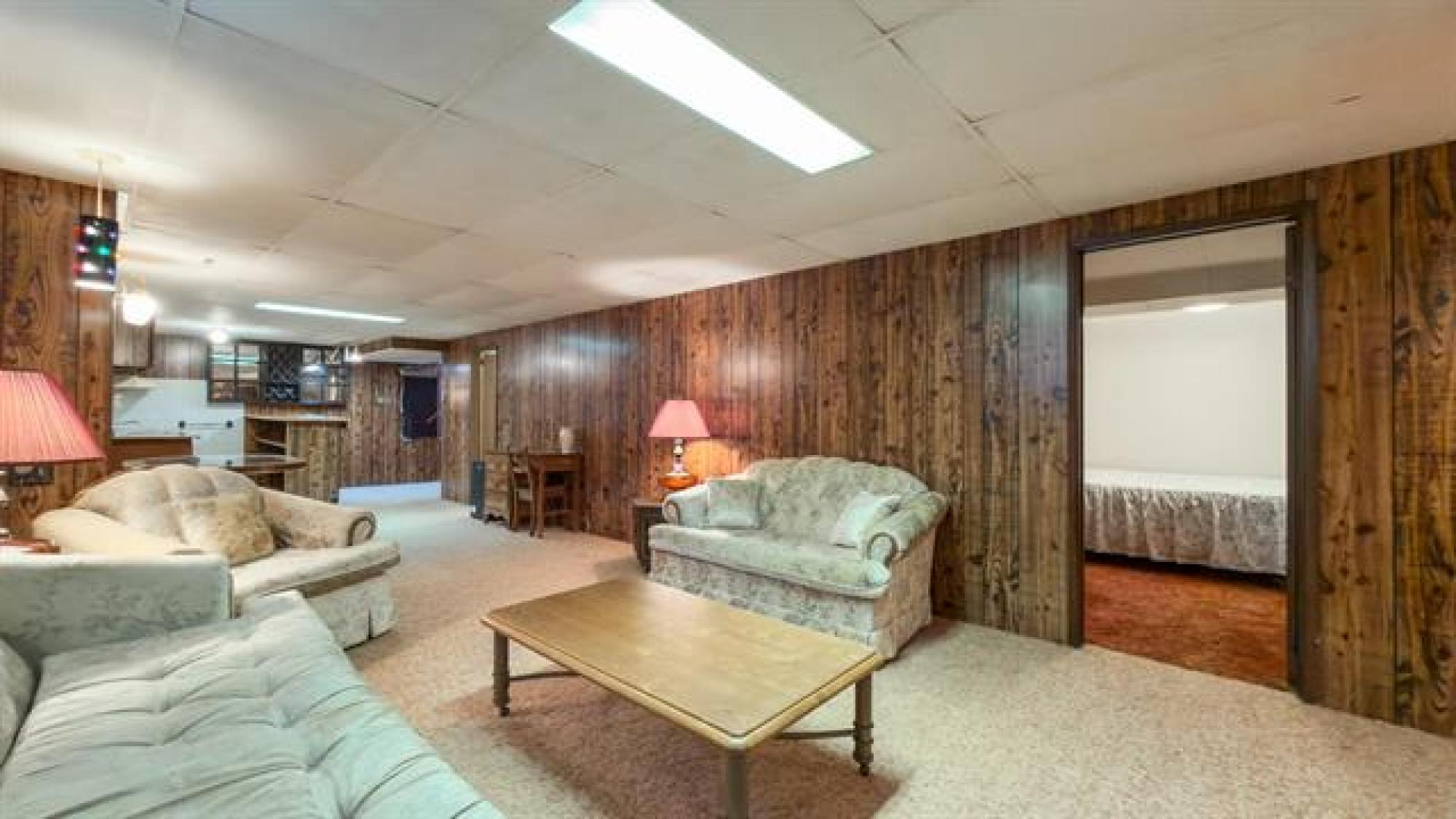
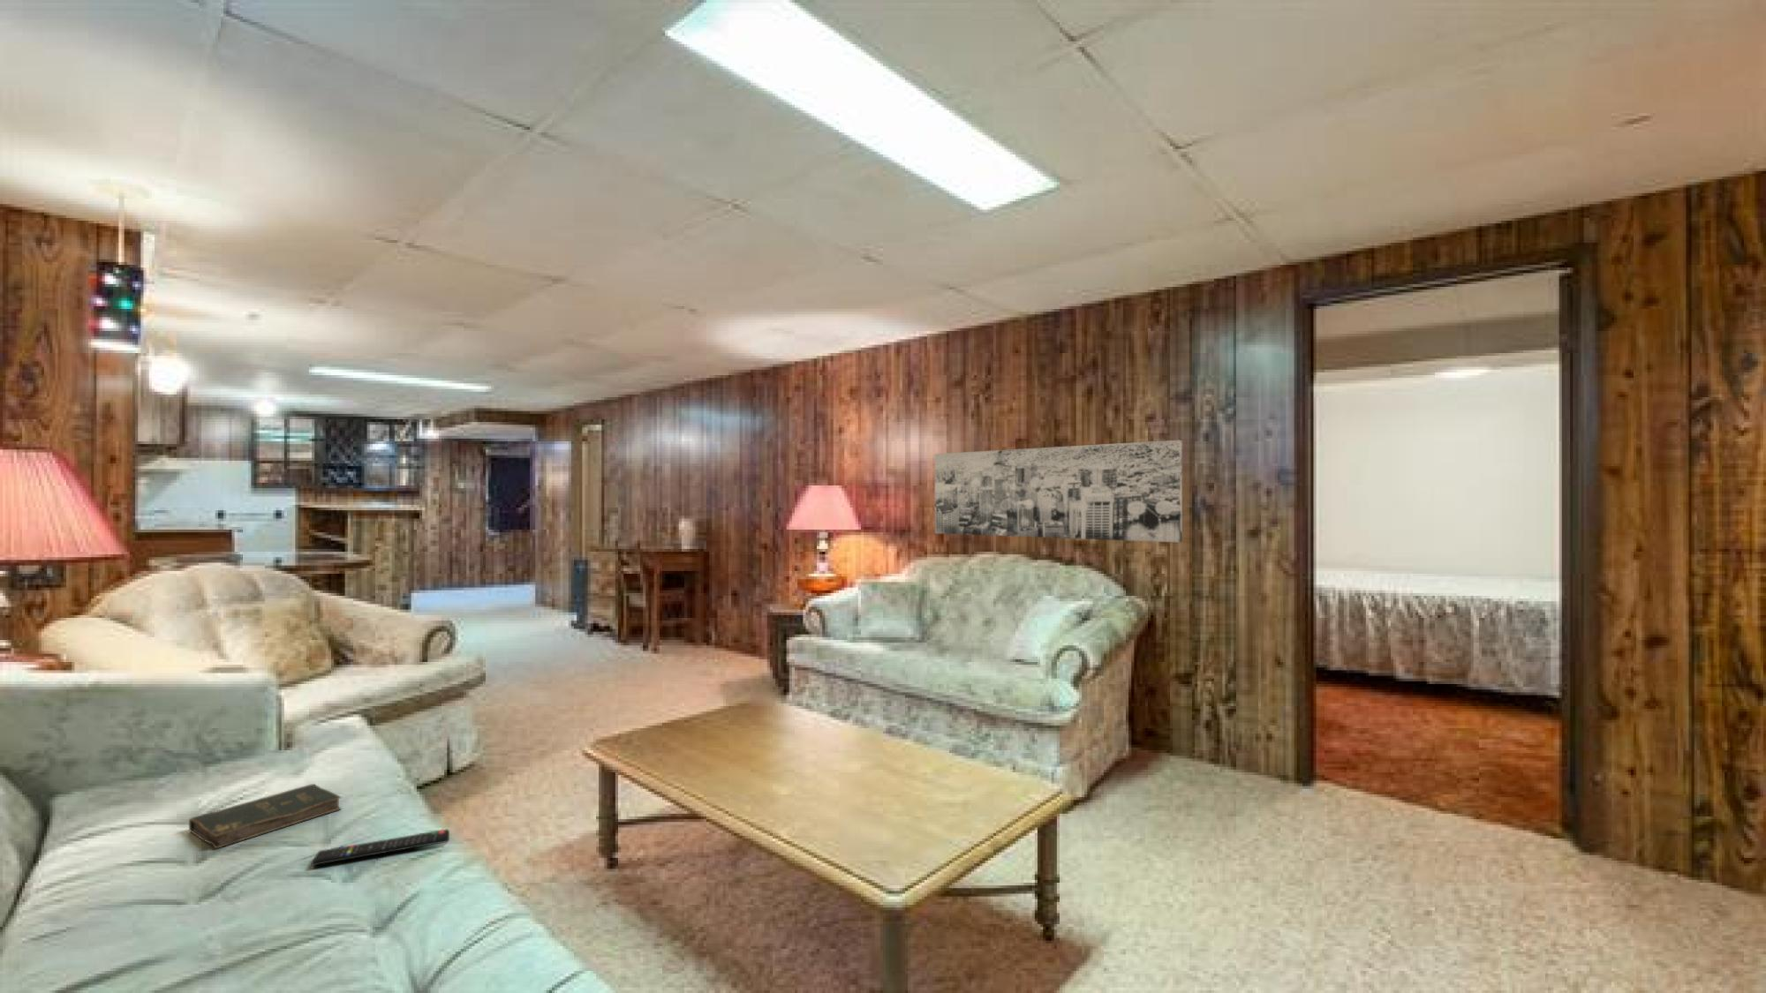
+ remote control (384, 848)
+ bible (268, 812)
+ wall art (1043, 492)
